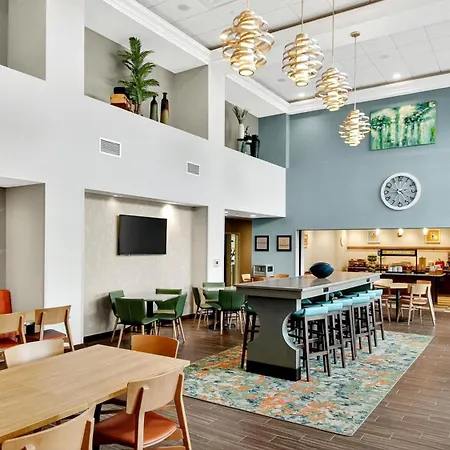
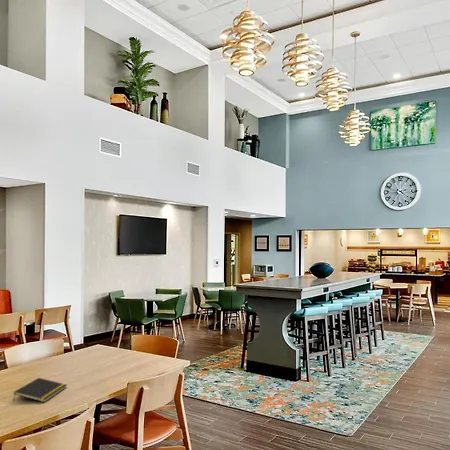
+ notepad (41, 389)
